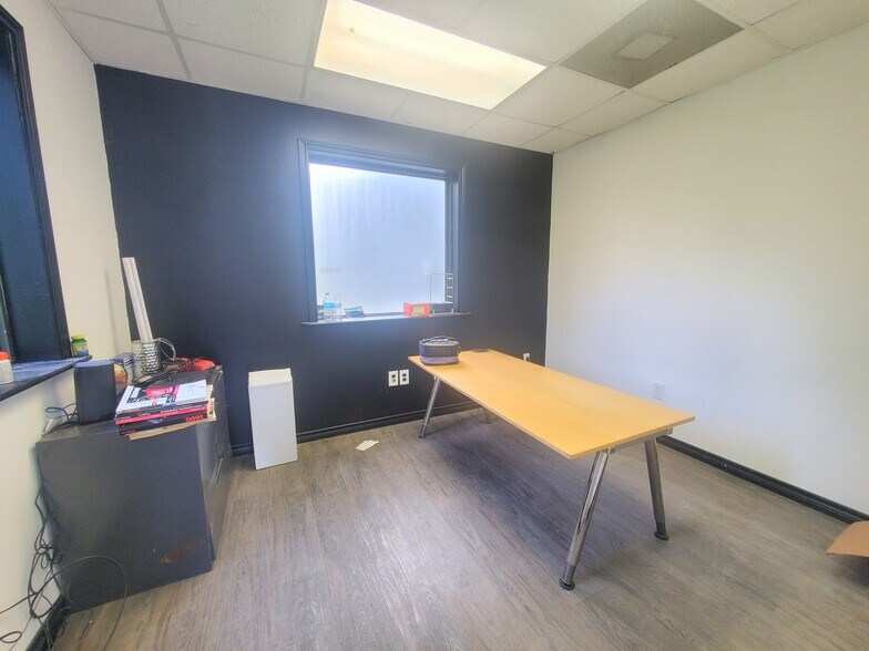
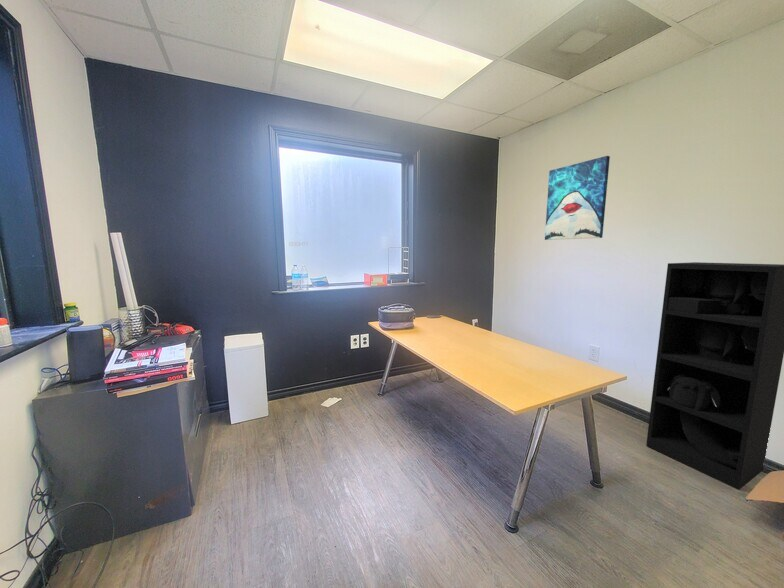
+ wall art (574, 202)
+ shelving unit (714, 365)
